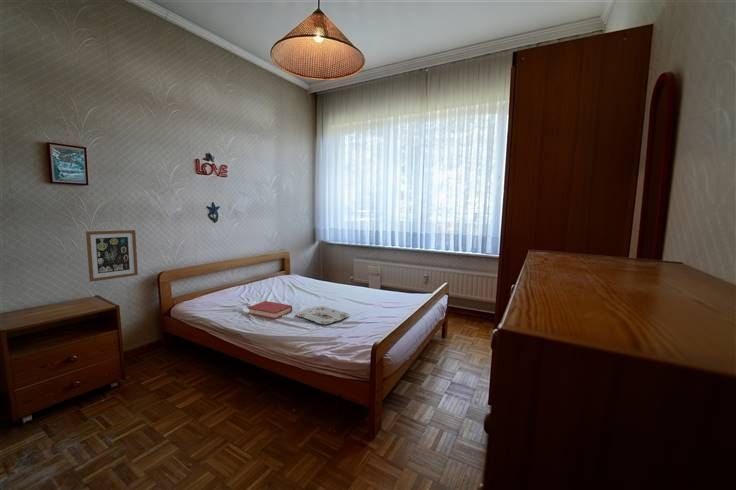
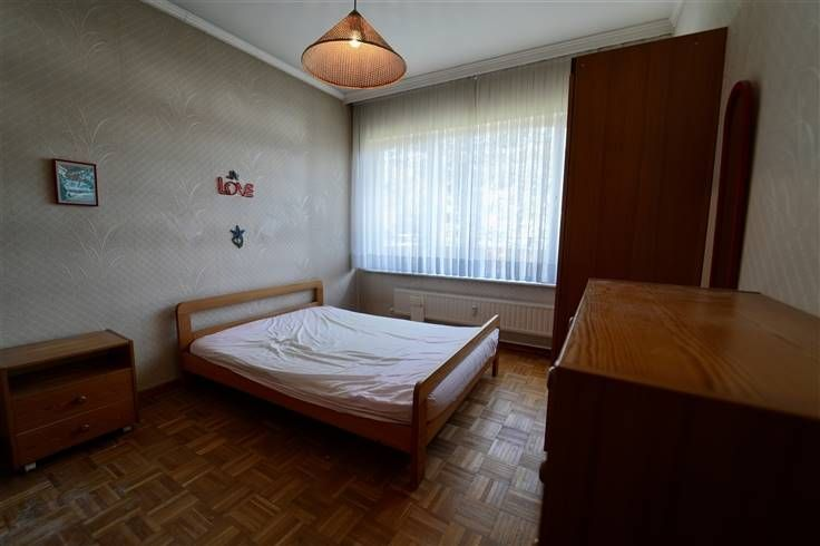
- serving tray (322, 315)
- wall art (113, 254)
- hardback book (270, 309)
